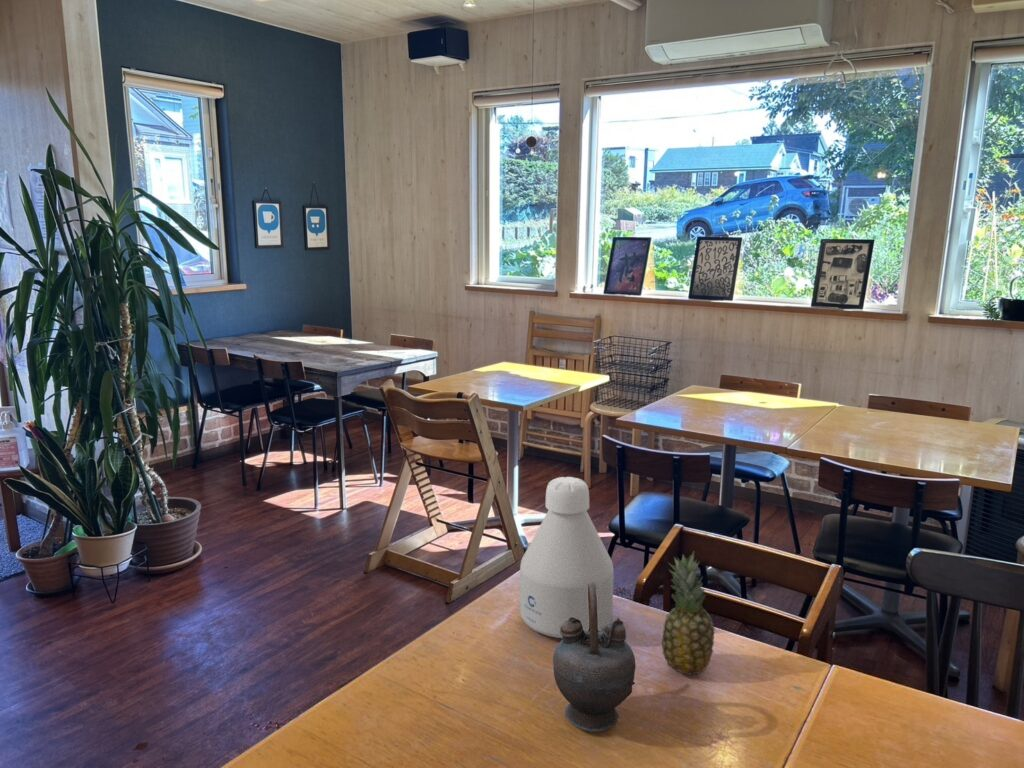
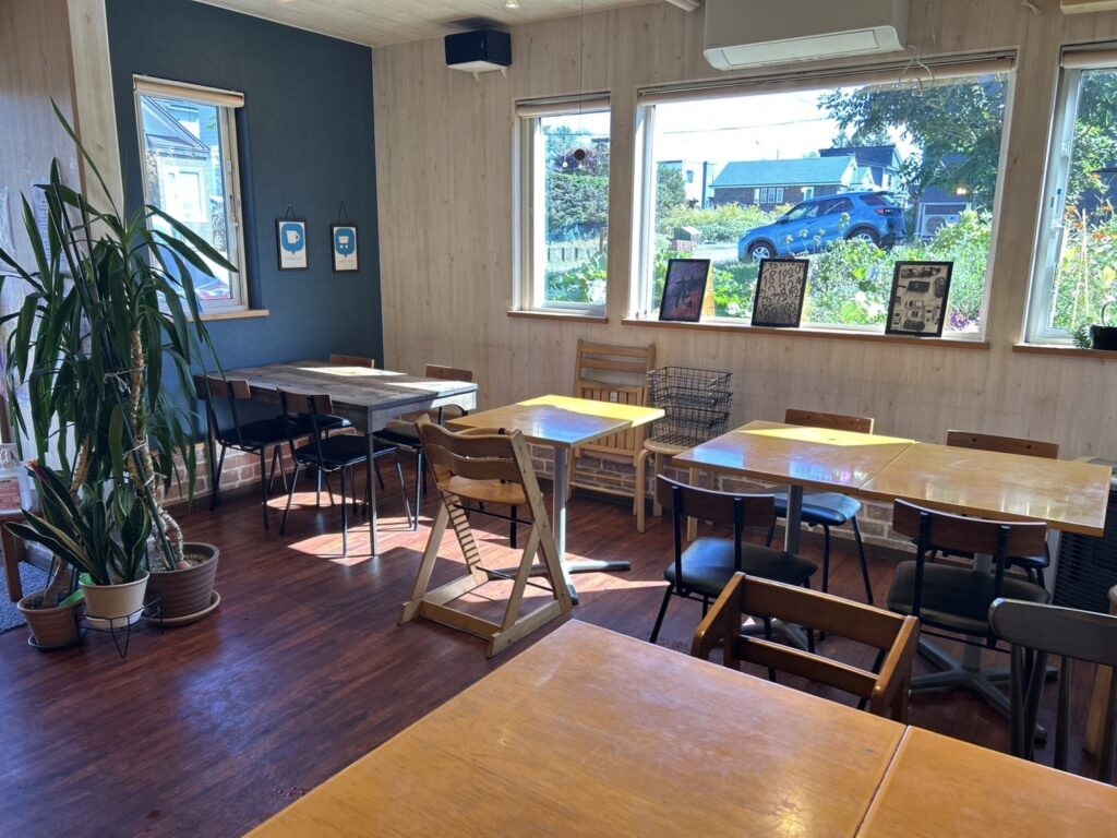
- teapot (594, 647)
- bottle (567, 550)
- fruit (688, 611)
